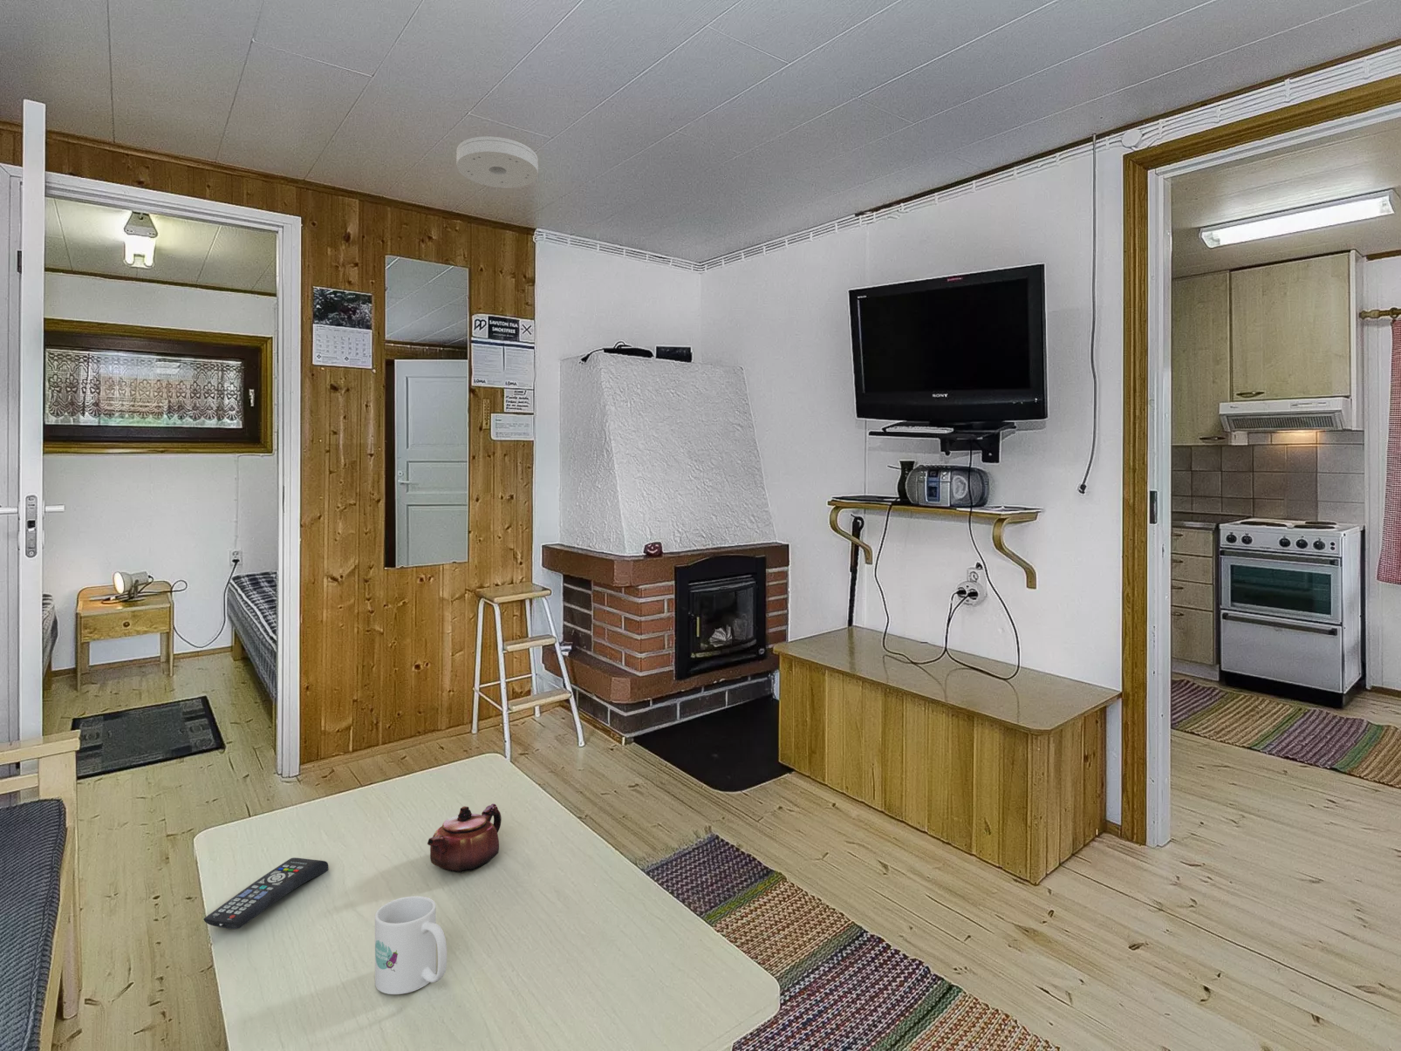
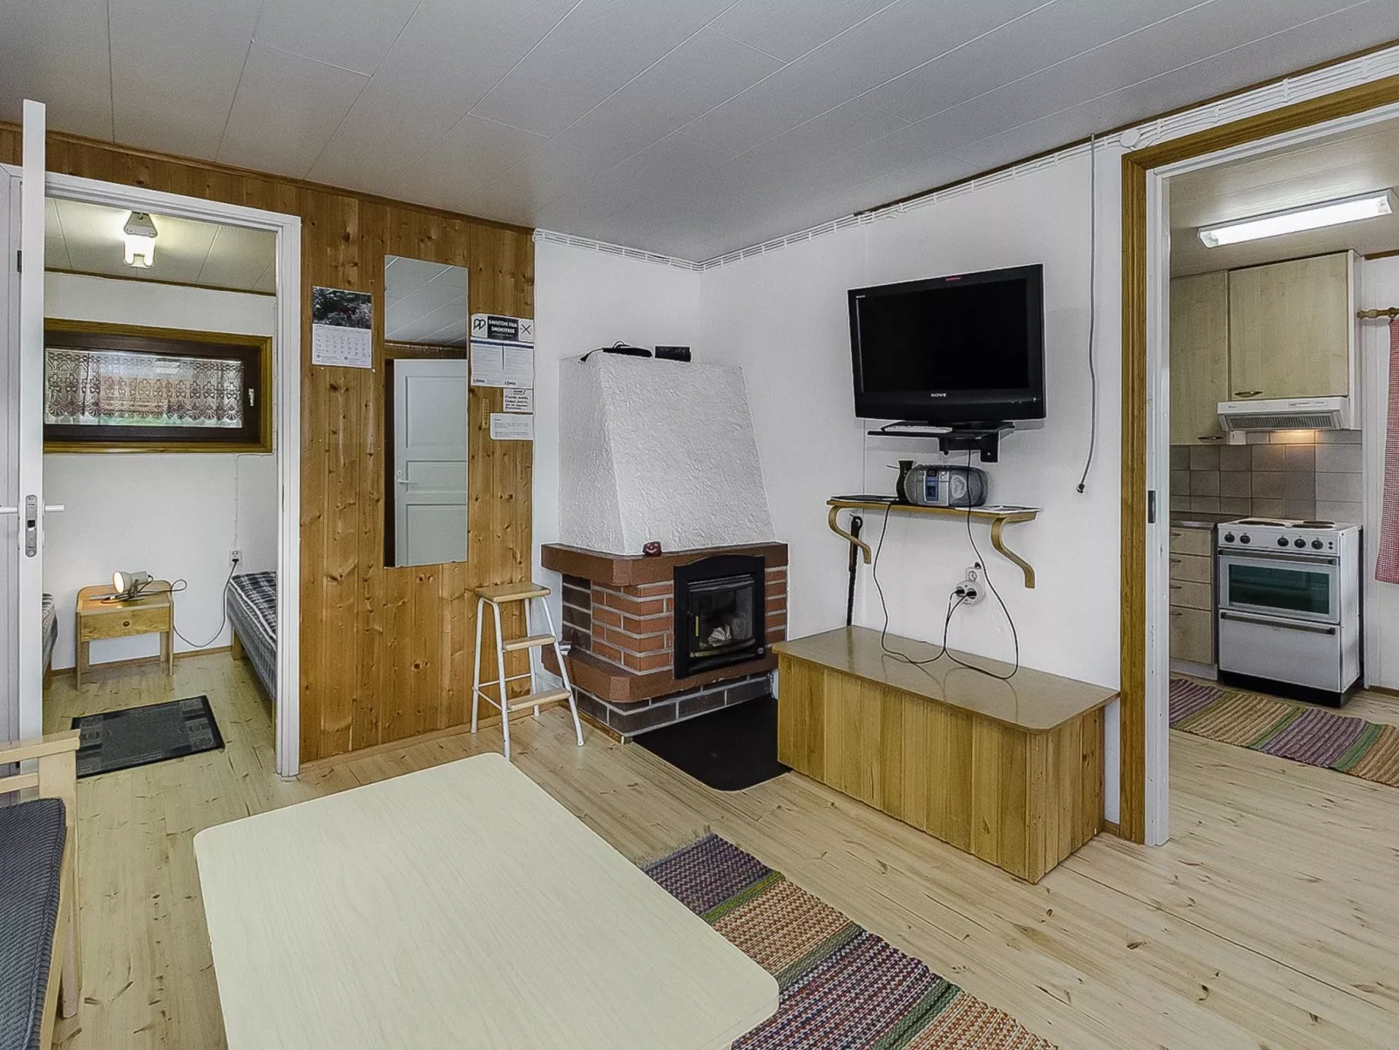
- mug (414, 946)
- teapot (467, 832)
- remote control (272, 889)
- smoke detector (497, 163)
